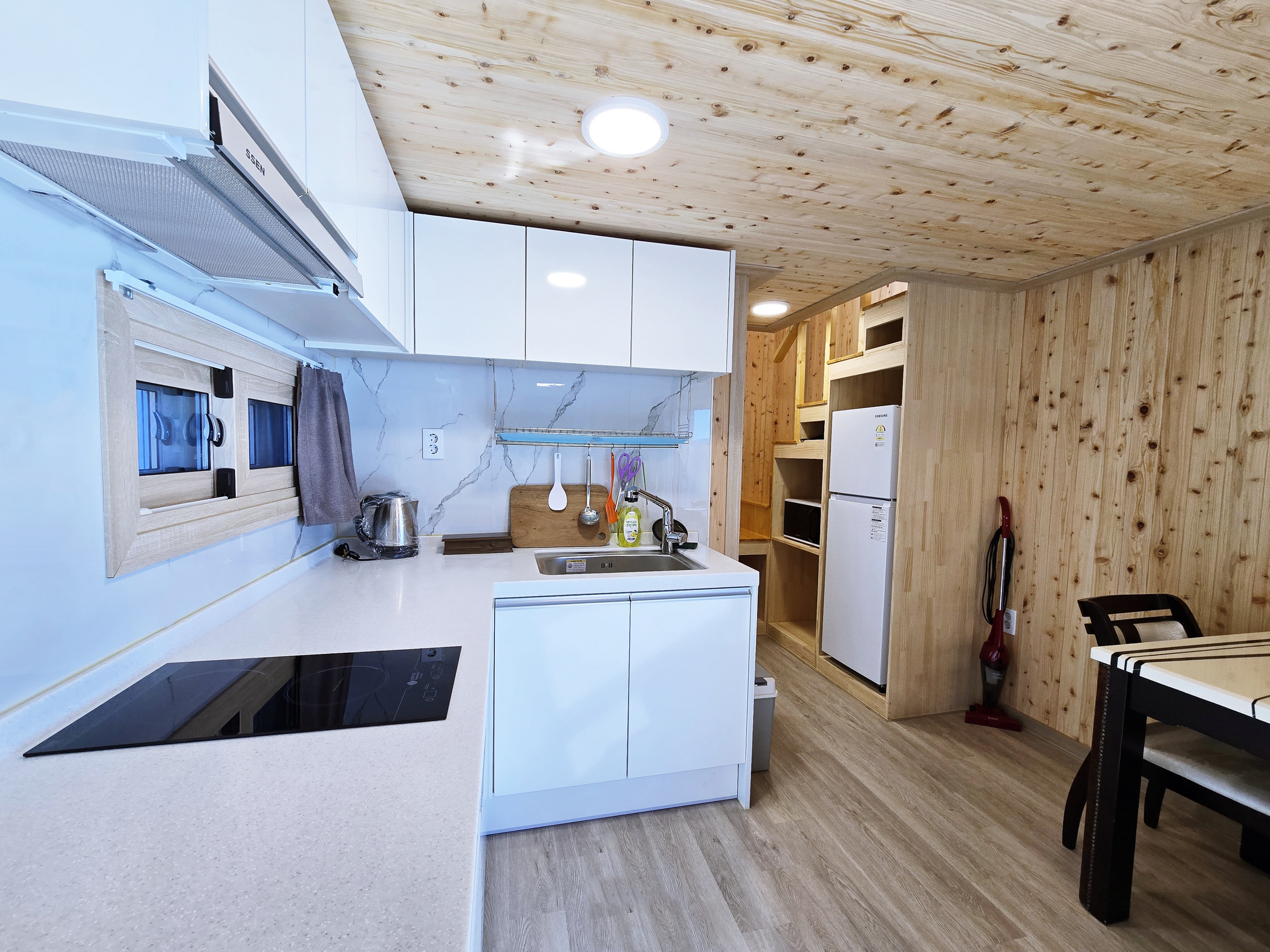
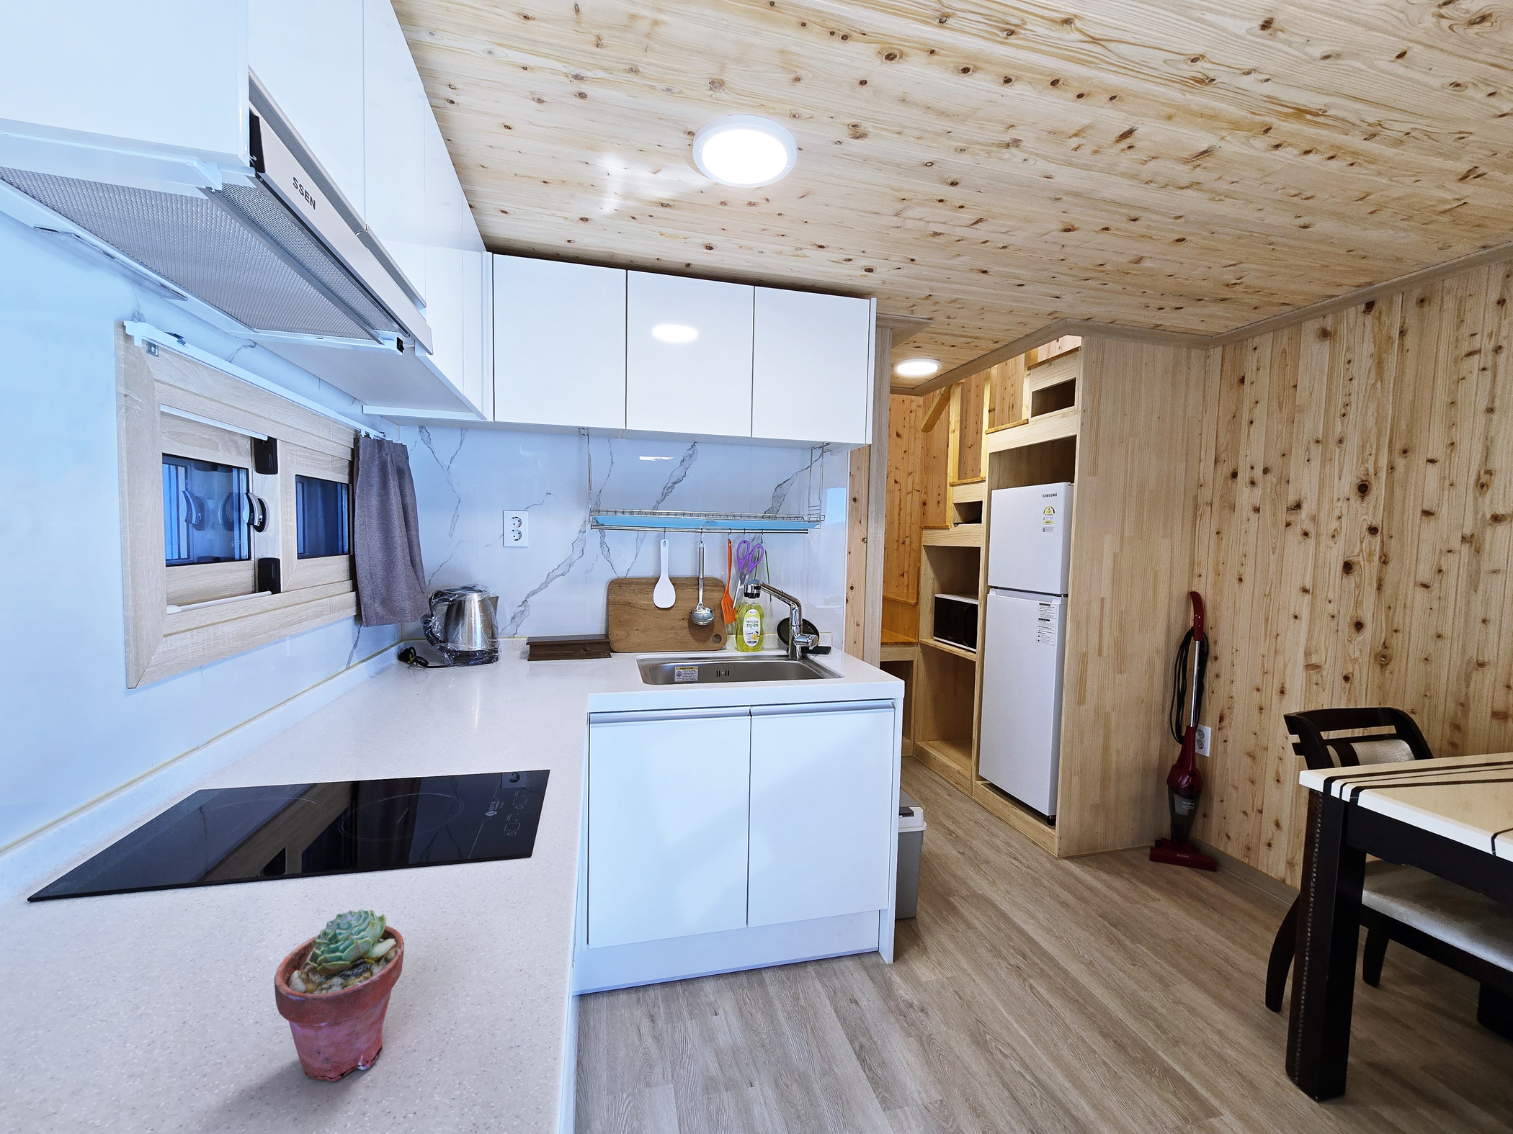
+ potted succulent (342, 984)
